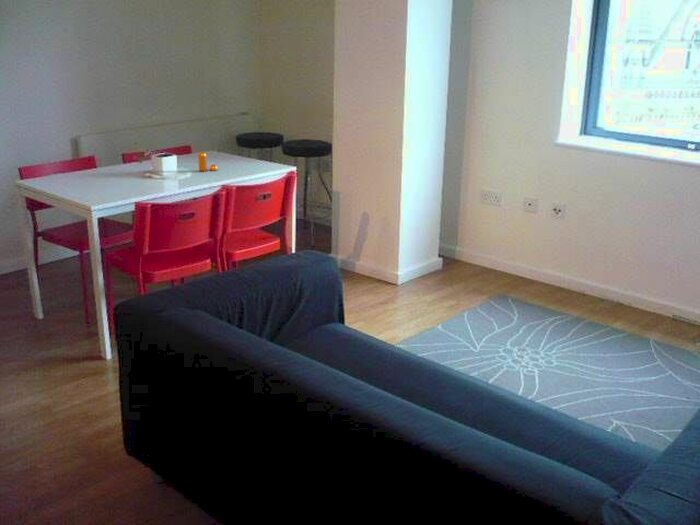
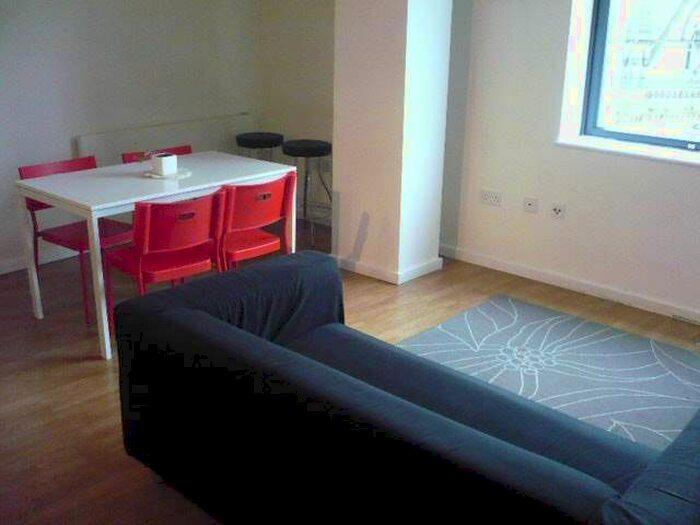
- pepper shaker (206, 160)
